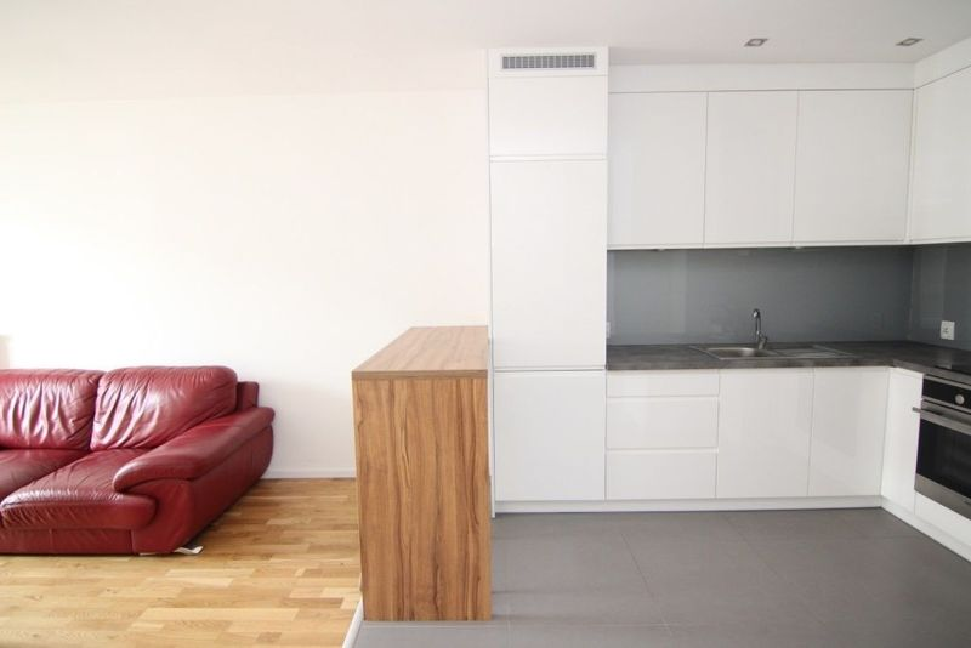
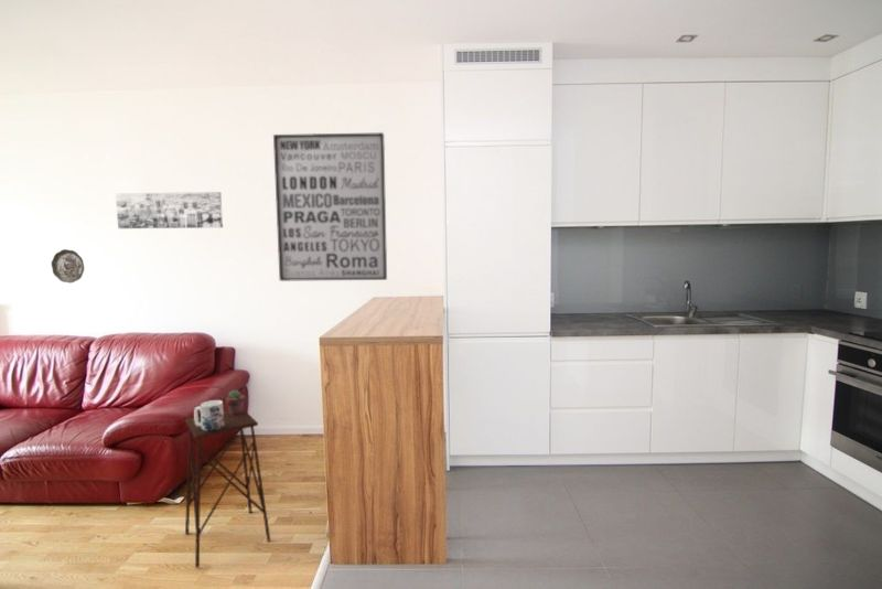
+ side table (224, 478)
+ wall art (331, 207)
+ decorative plate (68, 266)
+ mug (209, 416)
+ potted succulent (235, 400)
+ wall art (169, 210)
